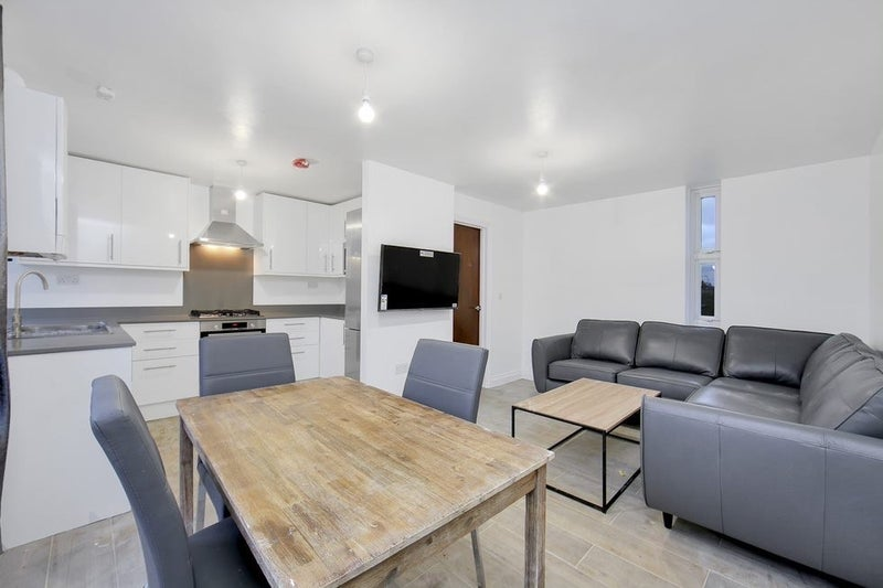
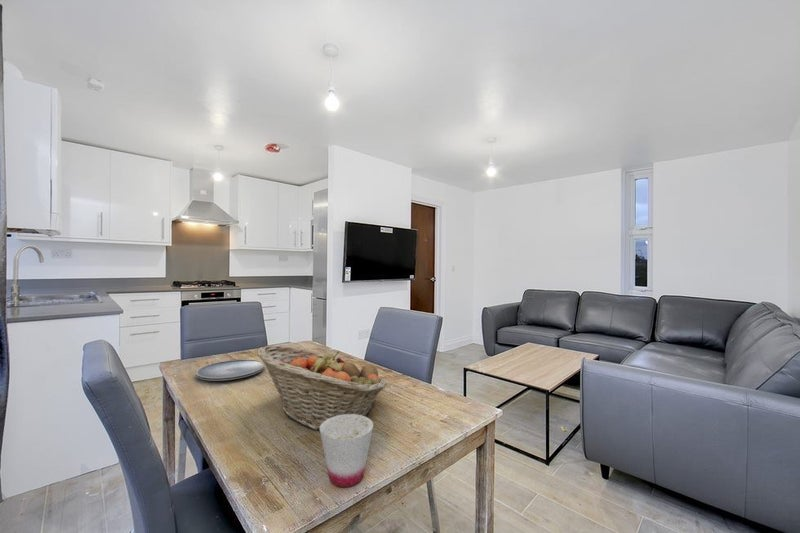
+ fruit basket (321, 377)
+ plate (231, 370)
+ cup (346, 451)
